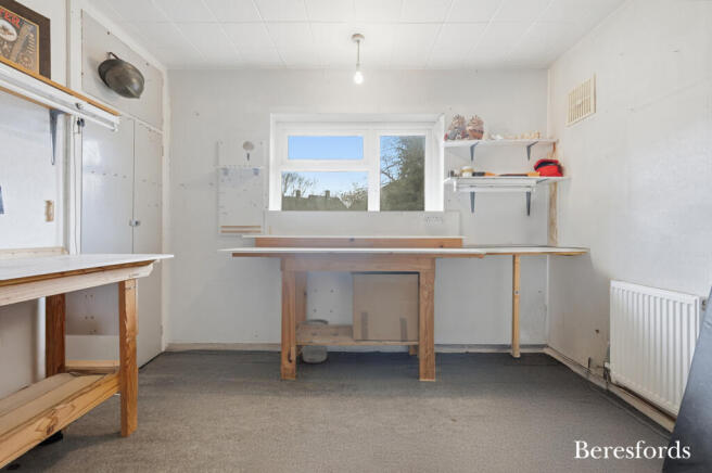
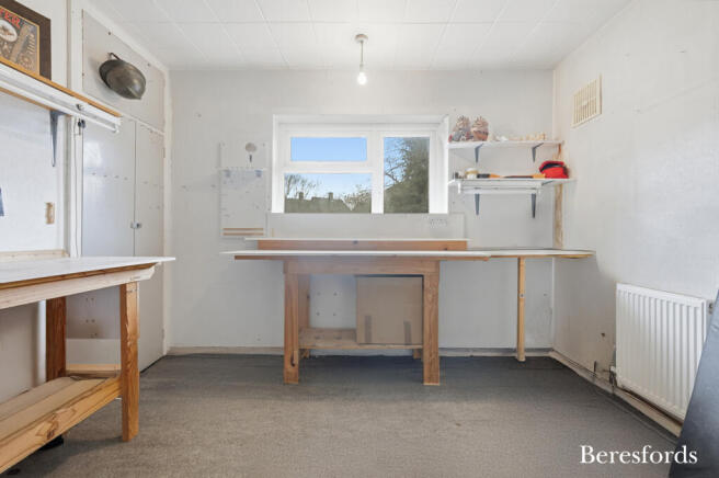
- wastebasket (314, 345)
